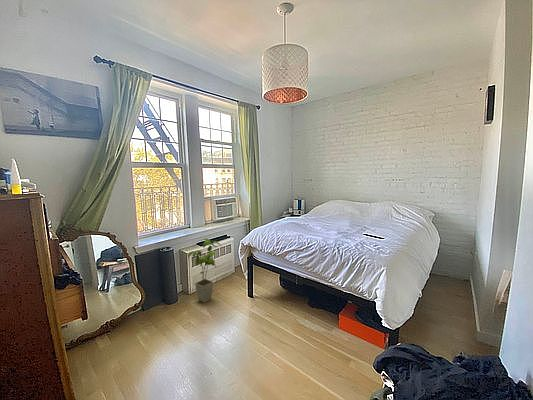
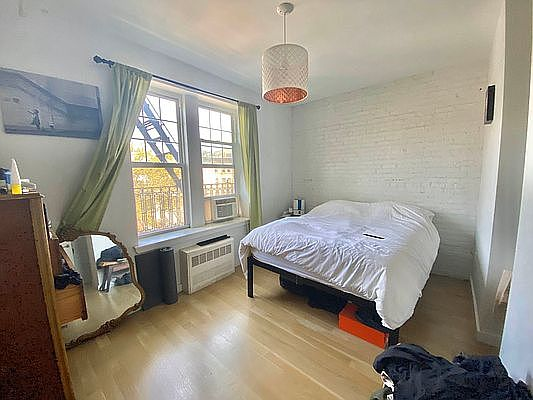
- house plant (207, 267)
